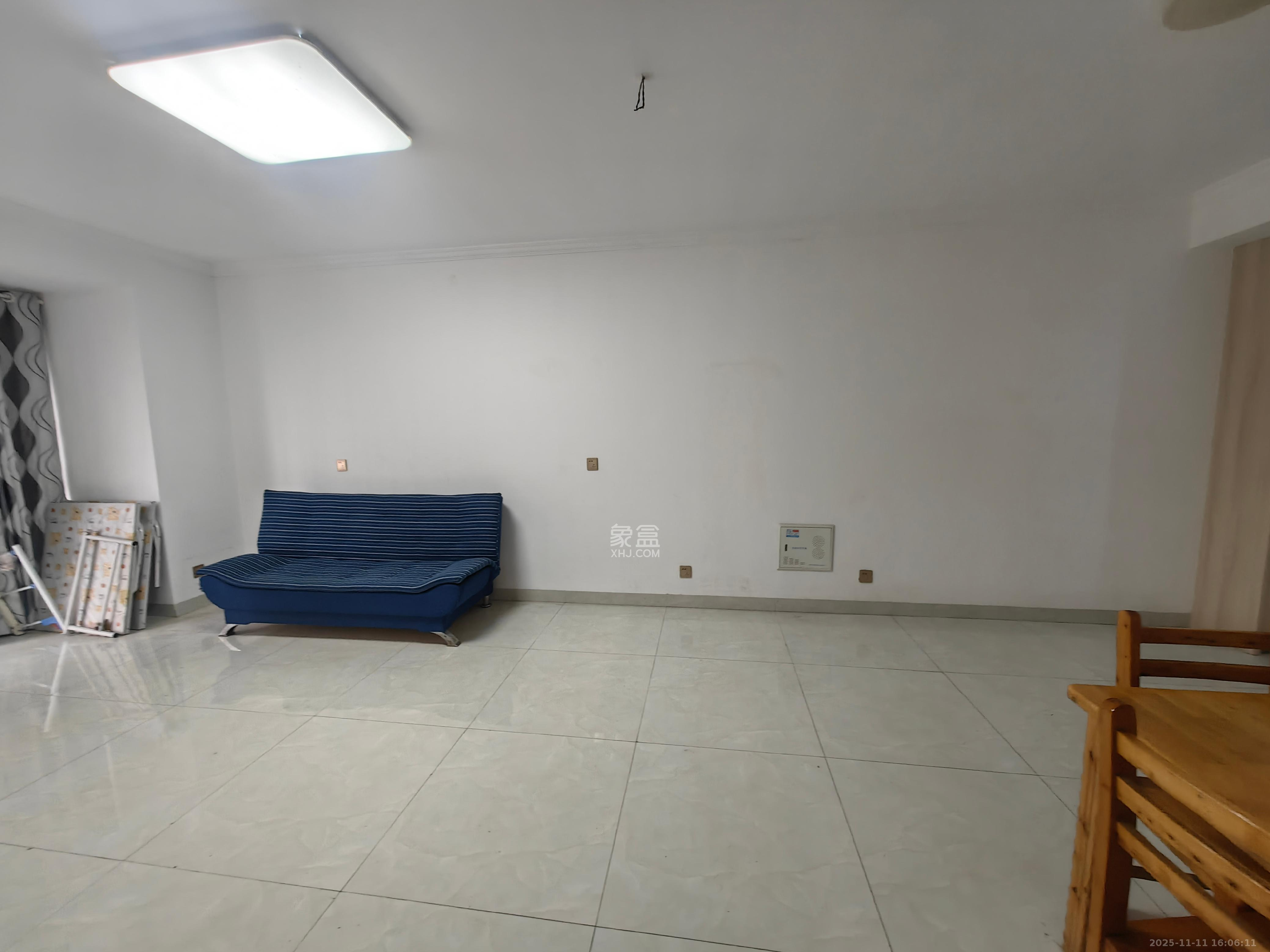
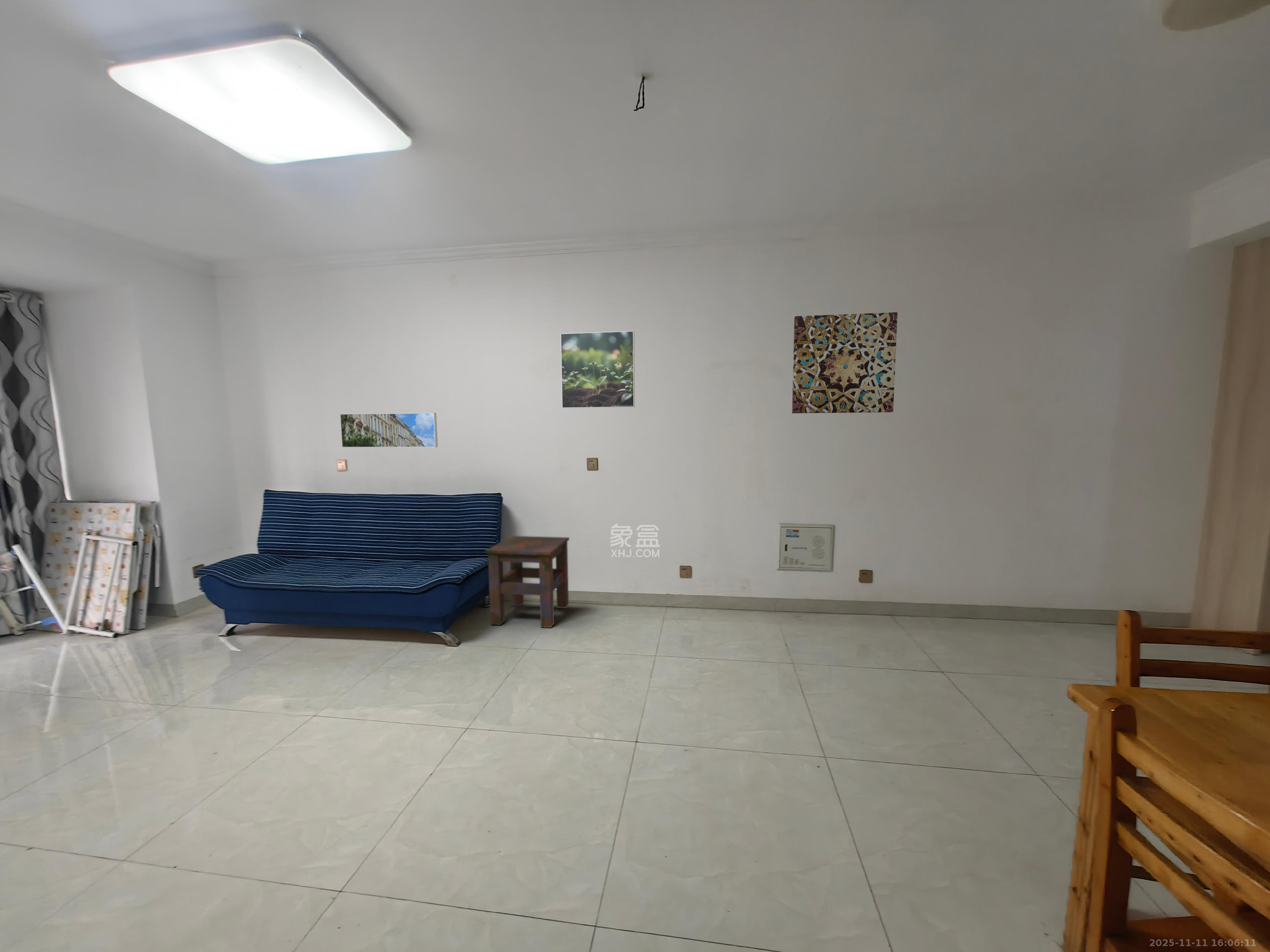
+ side table (531, 578)
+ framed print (388, 430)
+ wall art (843, 364)
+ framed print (597, 370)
